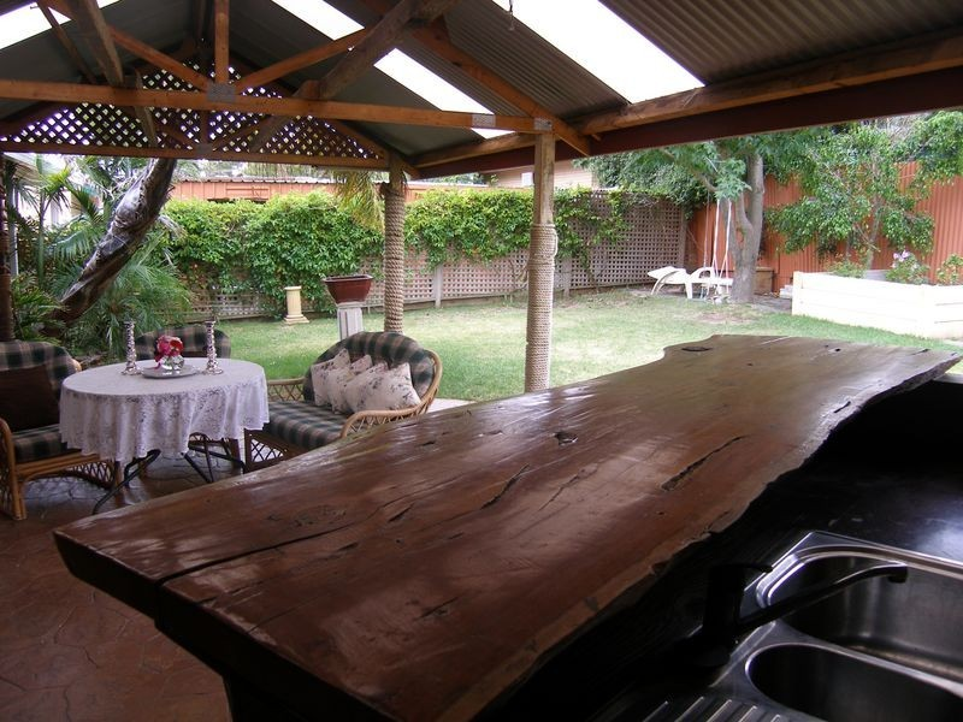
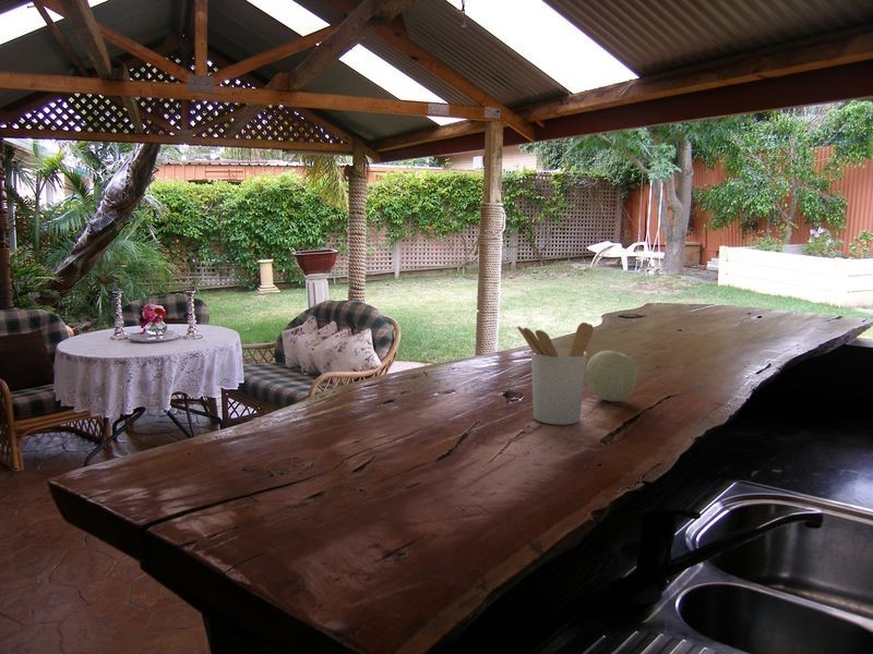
+ fruit (611, 375)
+ utensil holder (550, 371)
